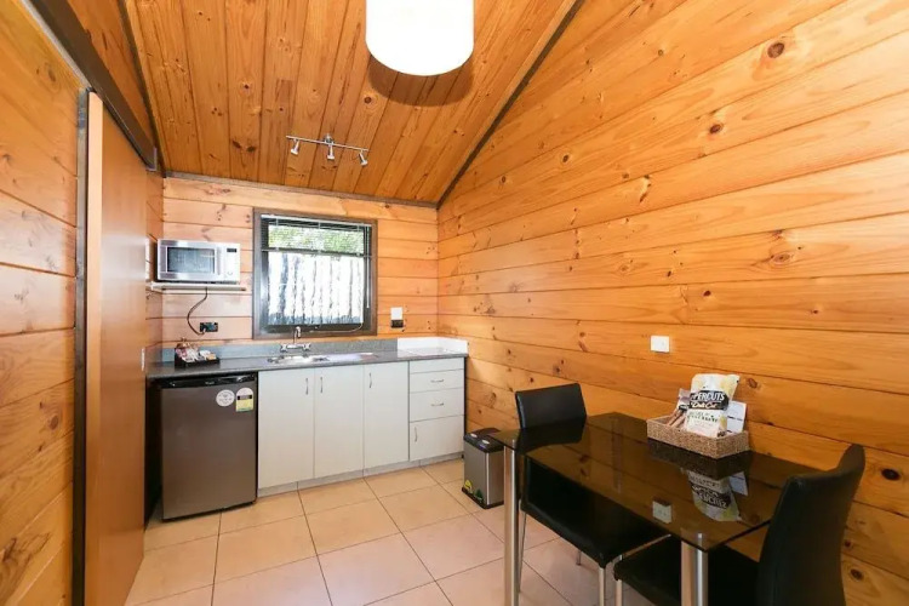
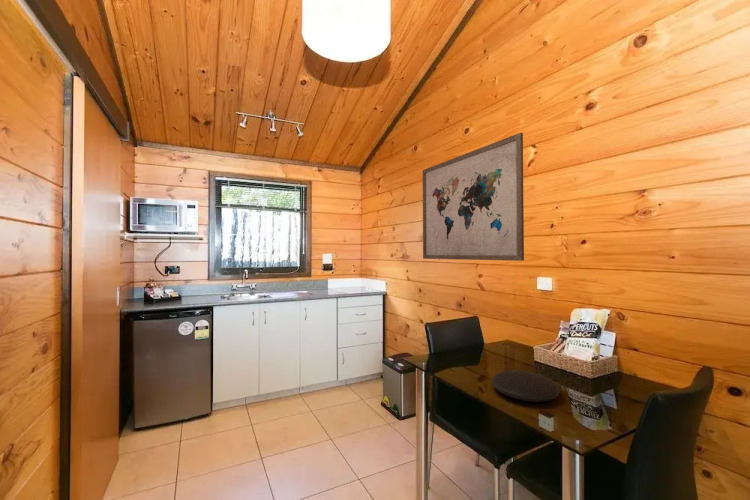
+ wall art (463, 207)
+ plate (524, 384)
